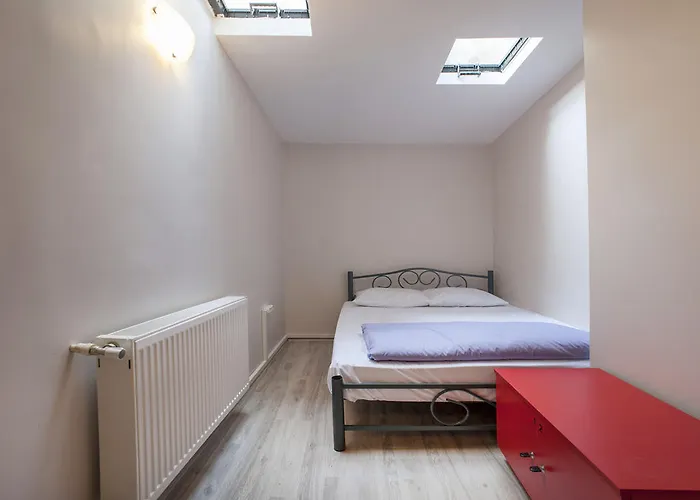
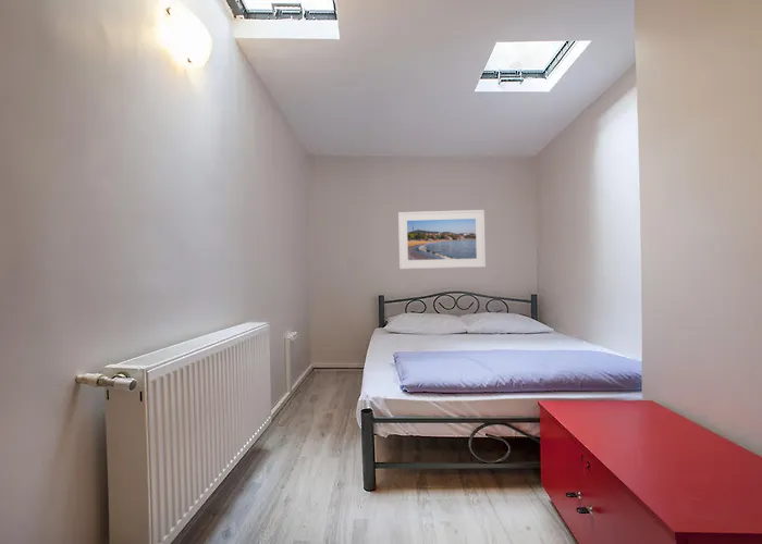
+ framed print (441, 239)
